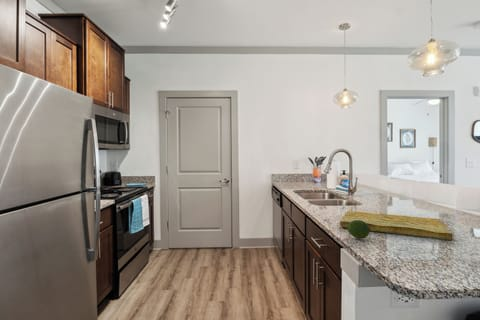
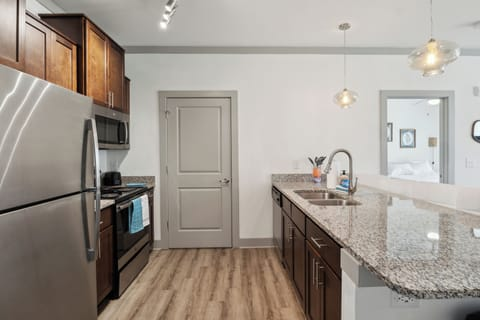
- cutting board (390, 221)
- fruit (358, 229)
